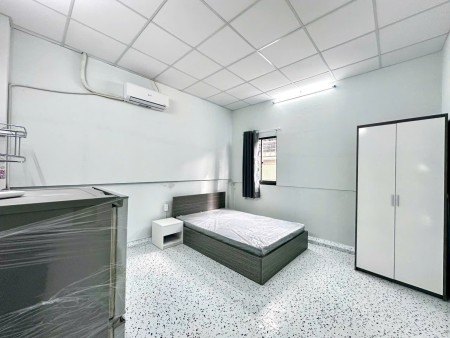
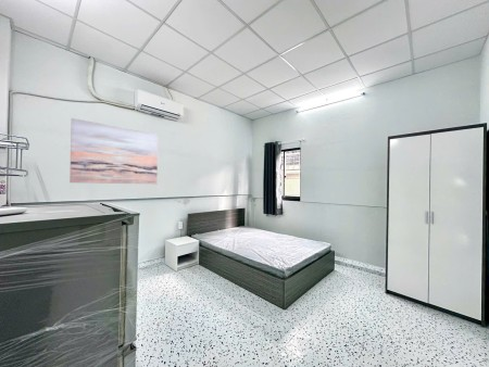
+ wall art (120, 155)
